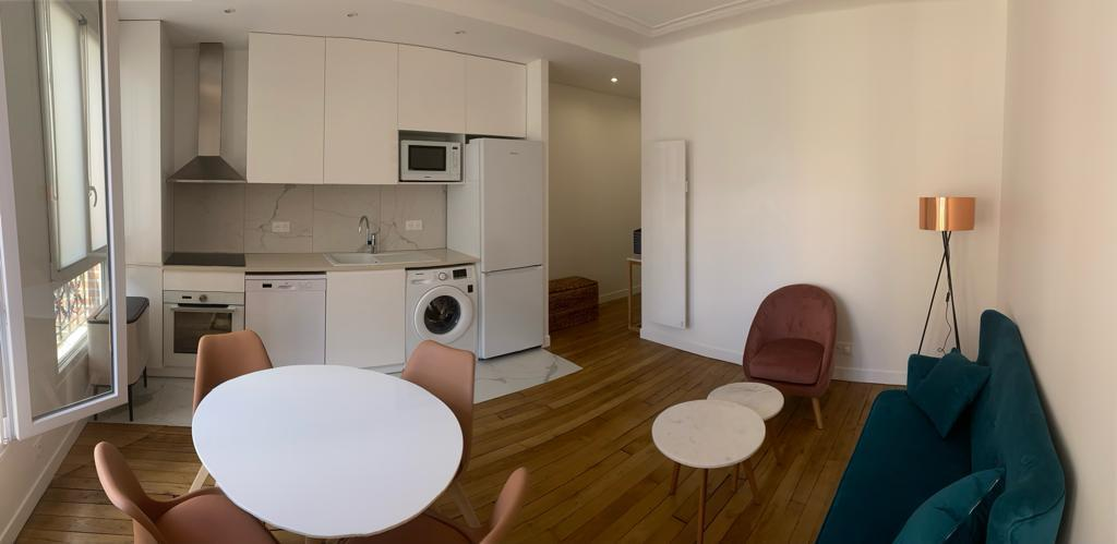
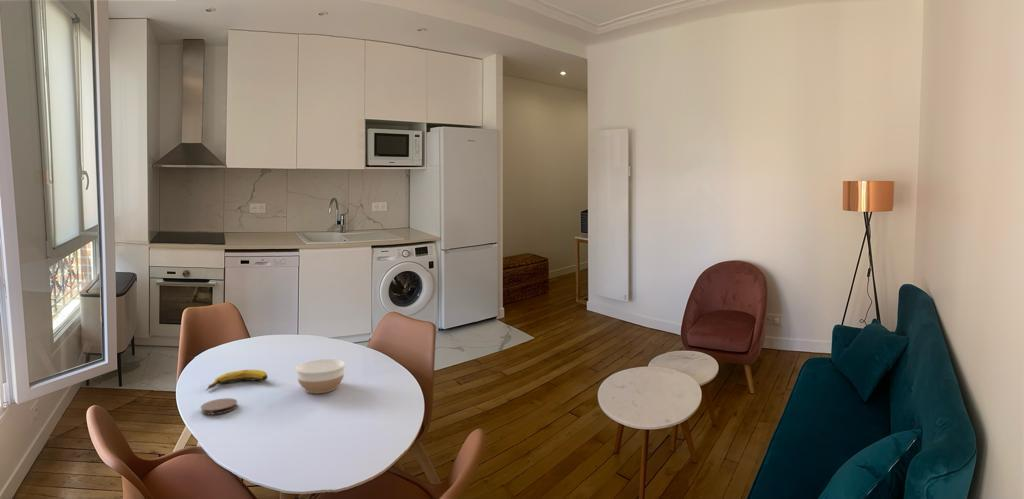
+ banana (237, 377)
+ bowl (321, 376)
+ coaster (219, 406)
